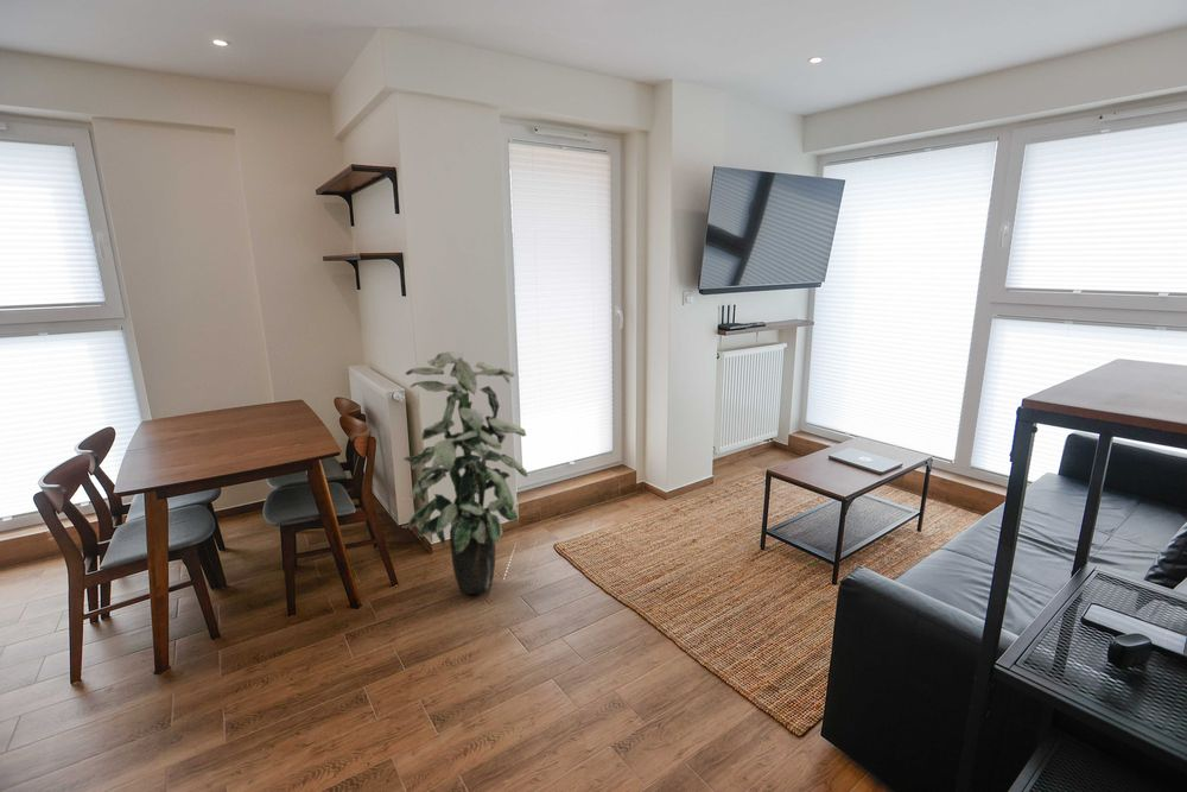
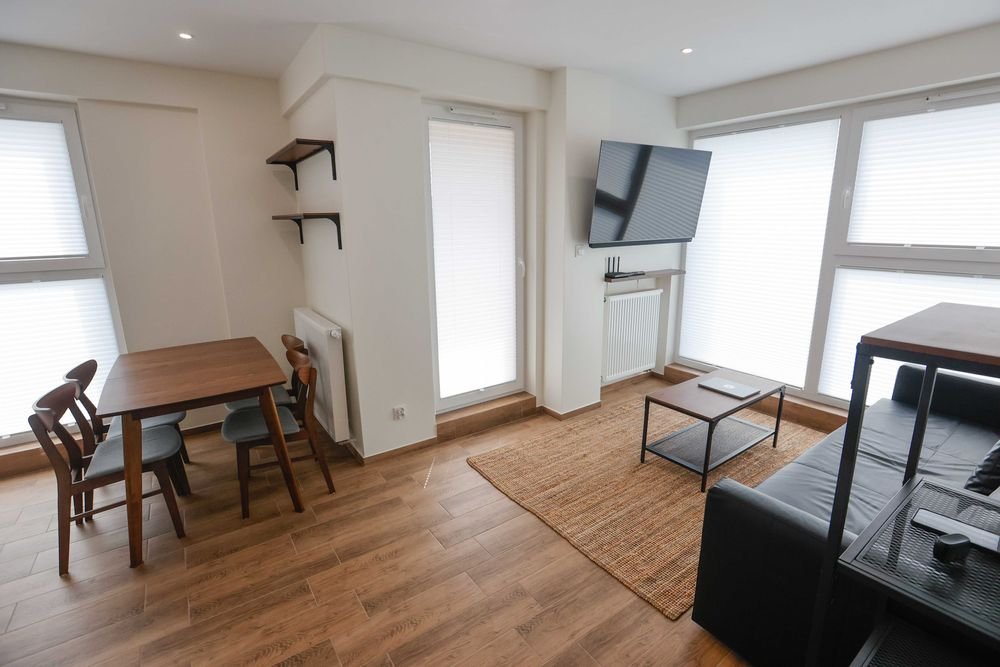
- indoor plant (464, 471)
